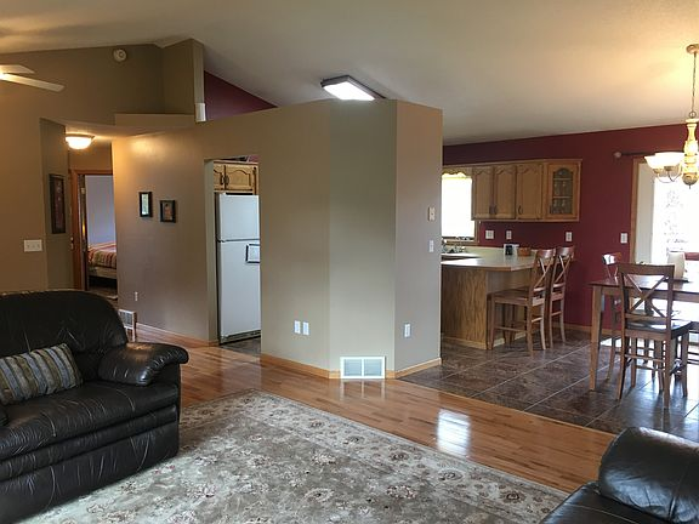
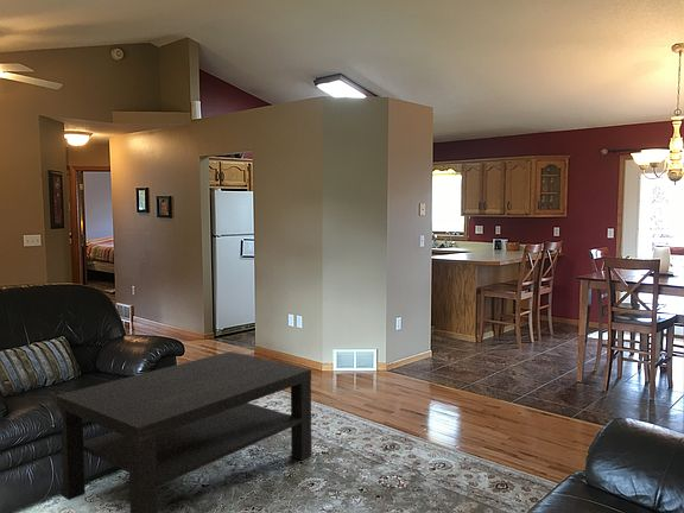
+ coffee table (194, 428)
